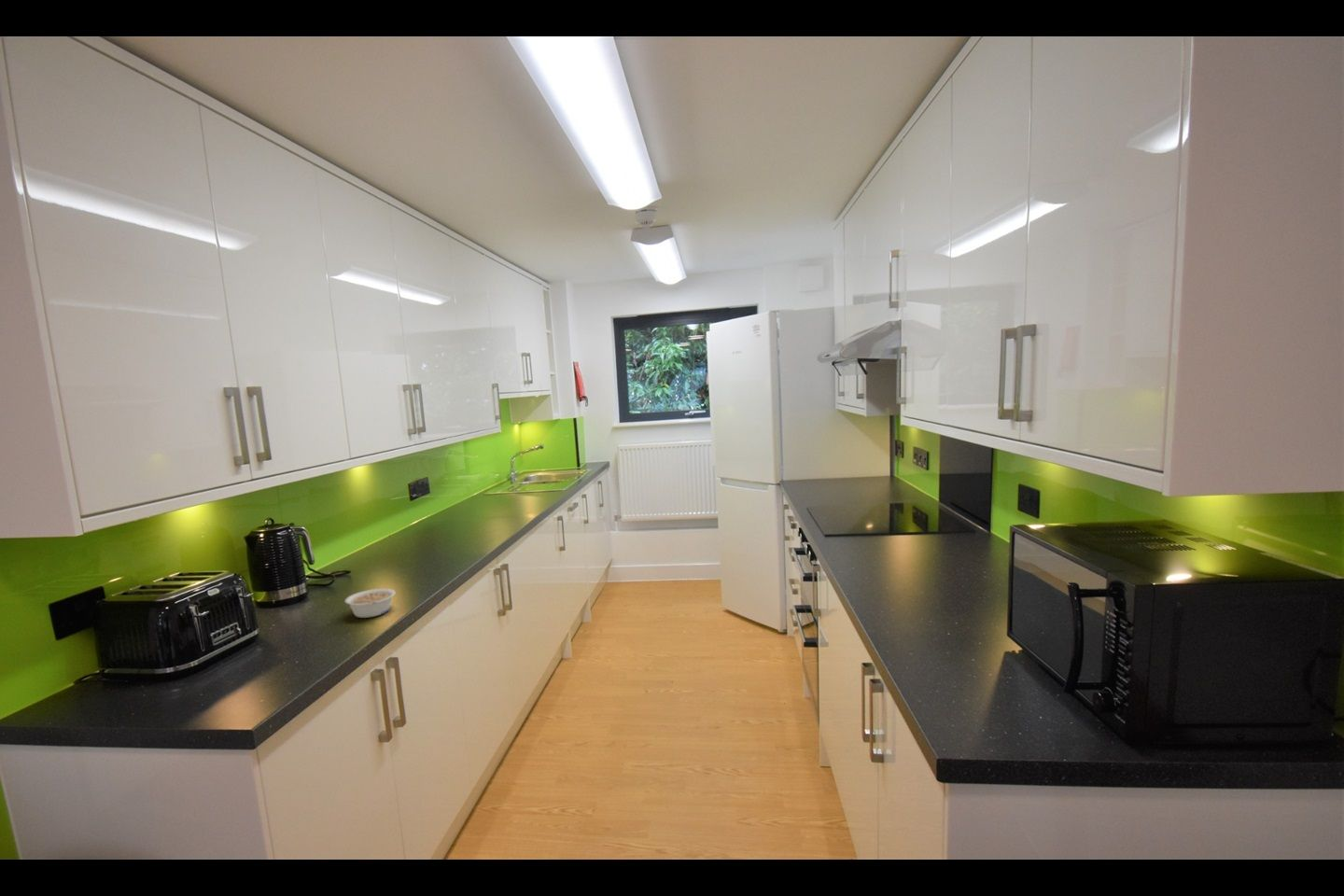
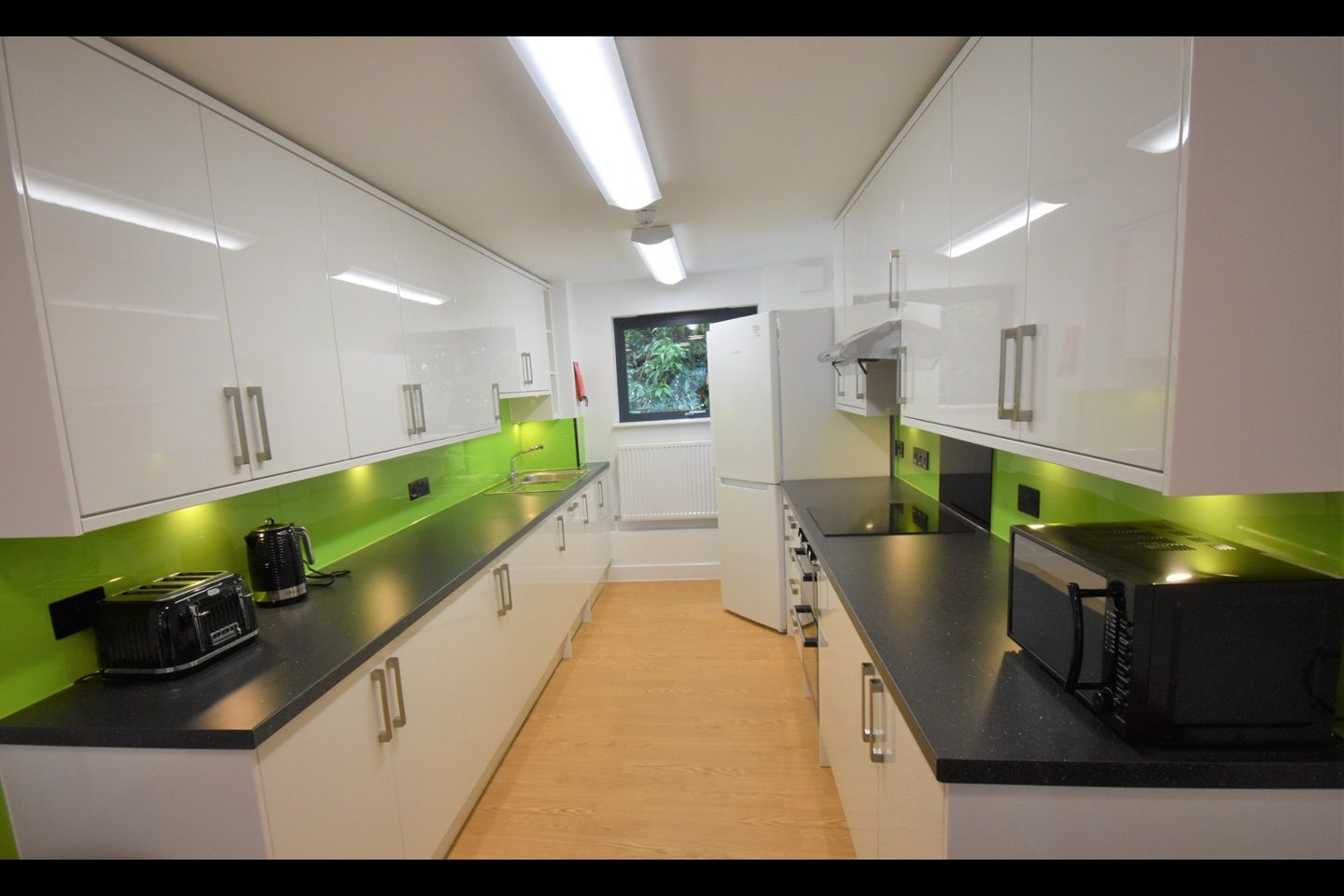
- legume (372, 602)
